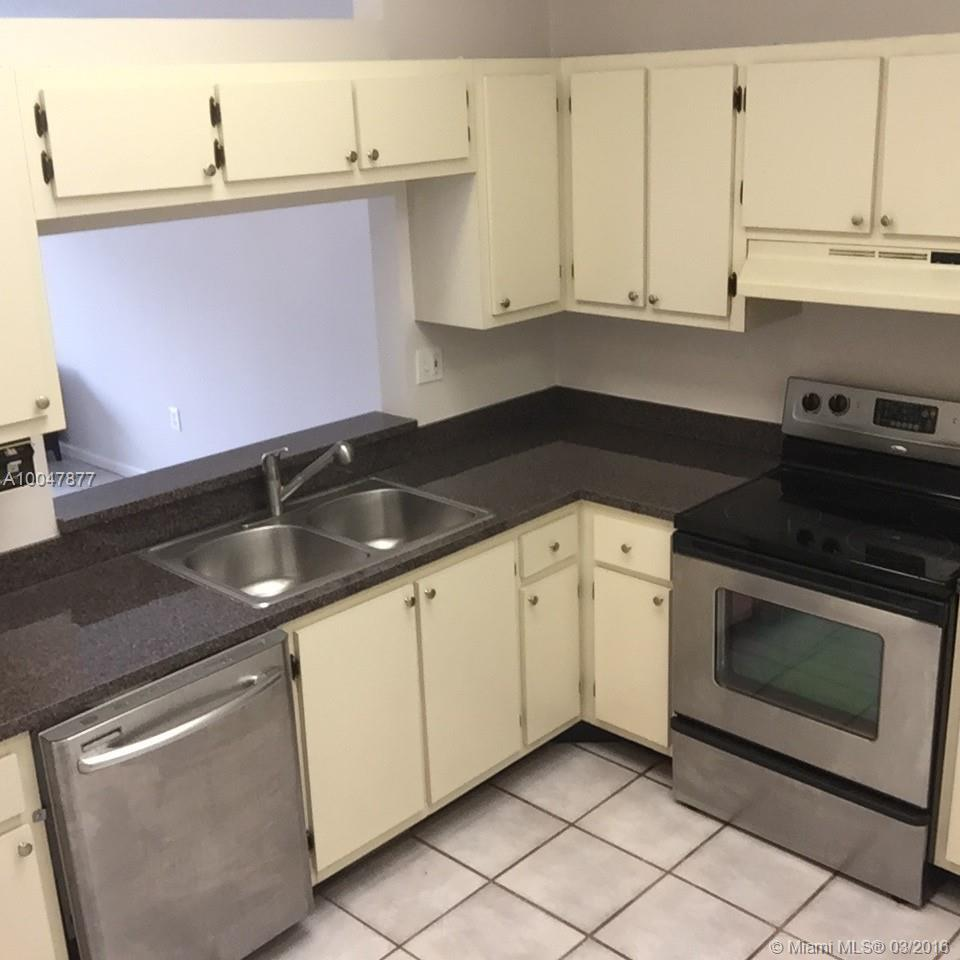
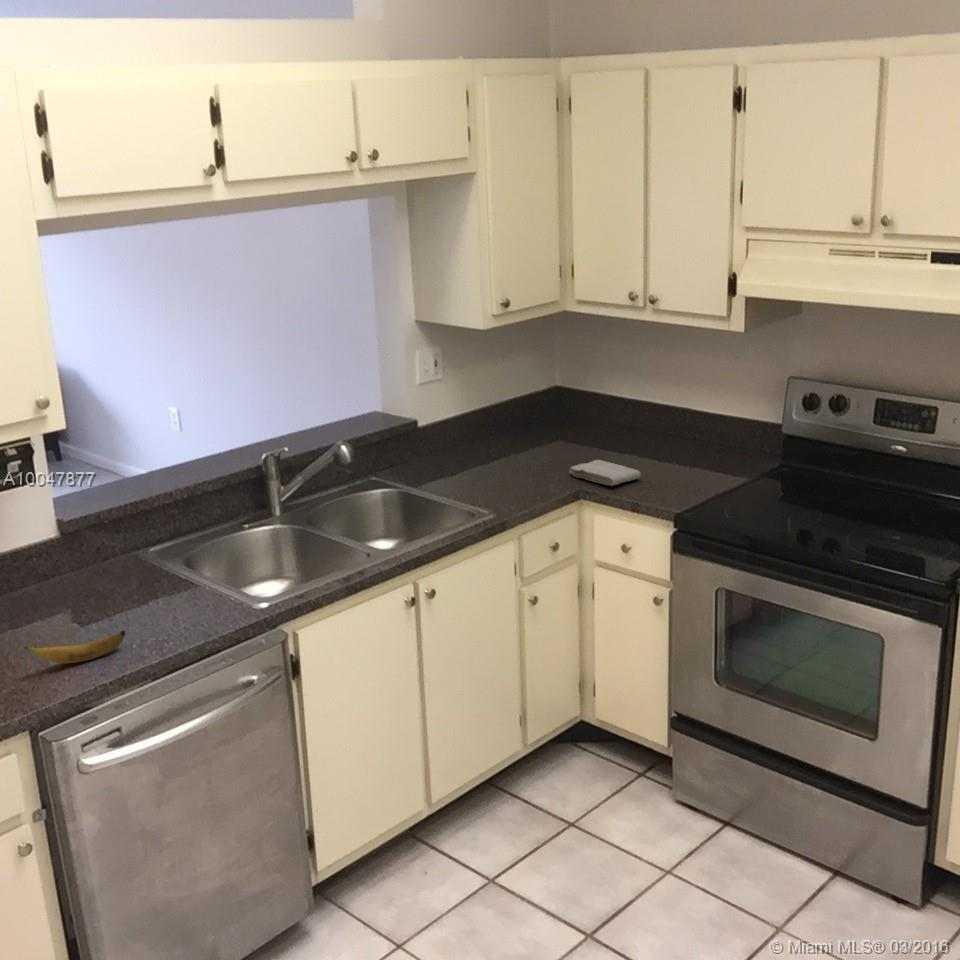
+ washcloth (604, 471)
+ banana (77, 646)
